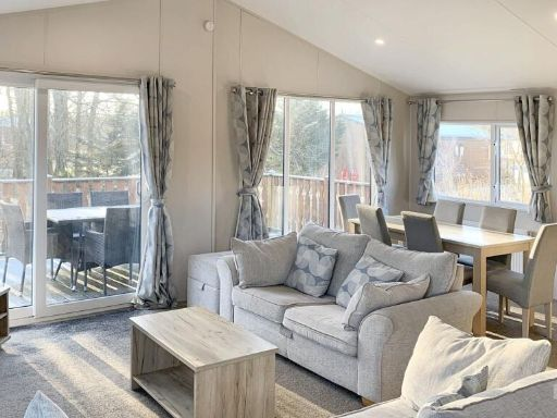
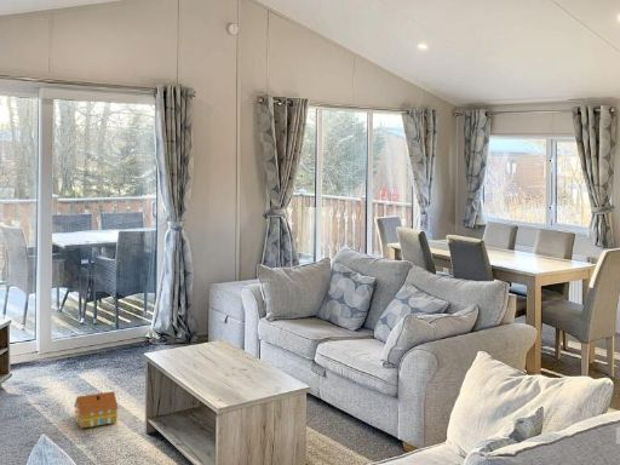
+ toy house (93, 406)
